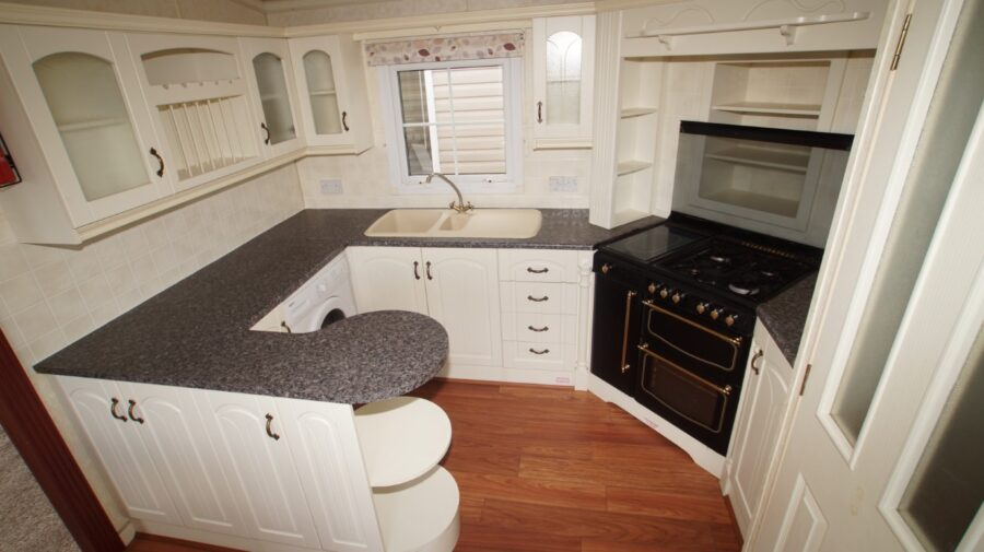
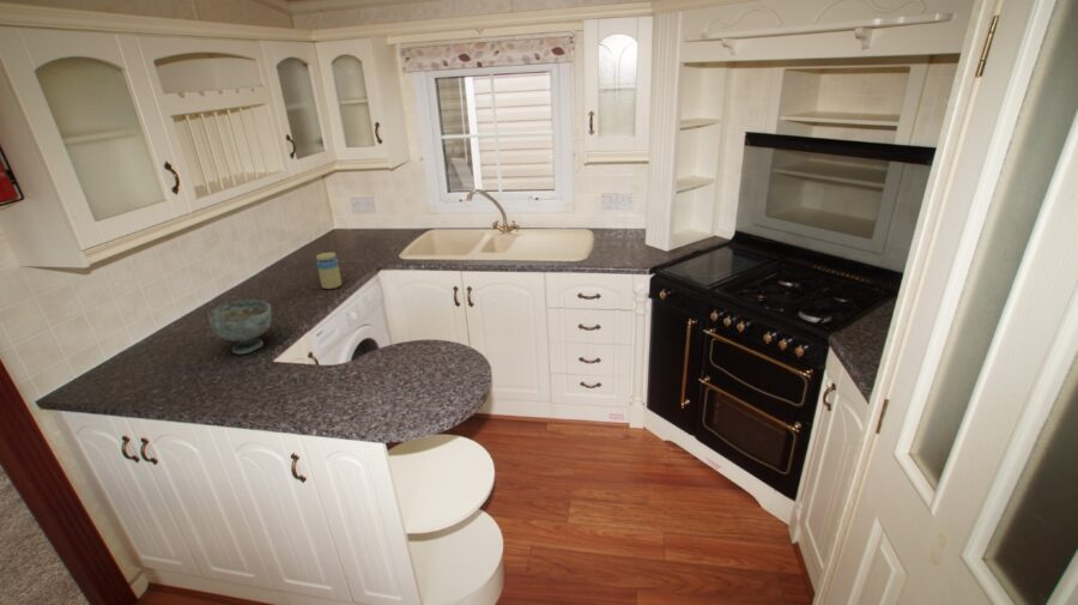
+ bowl (244, 327)
+ jar (328, 271)
